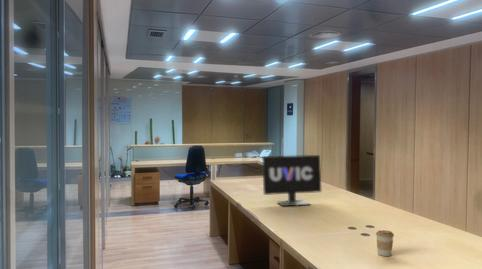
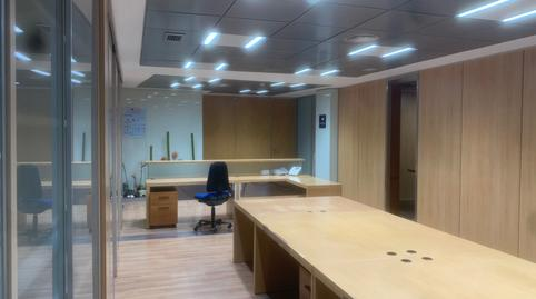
- monitor (292, 179)
- coffee cup (384, 242)
